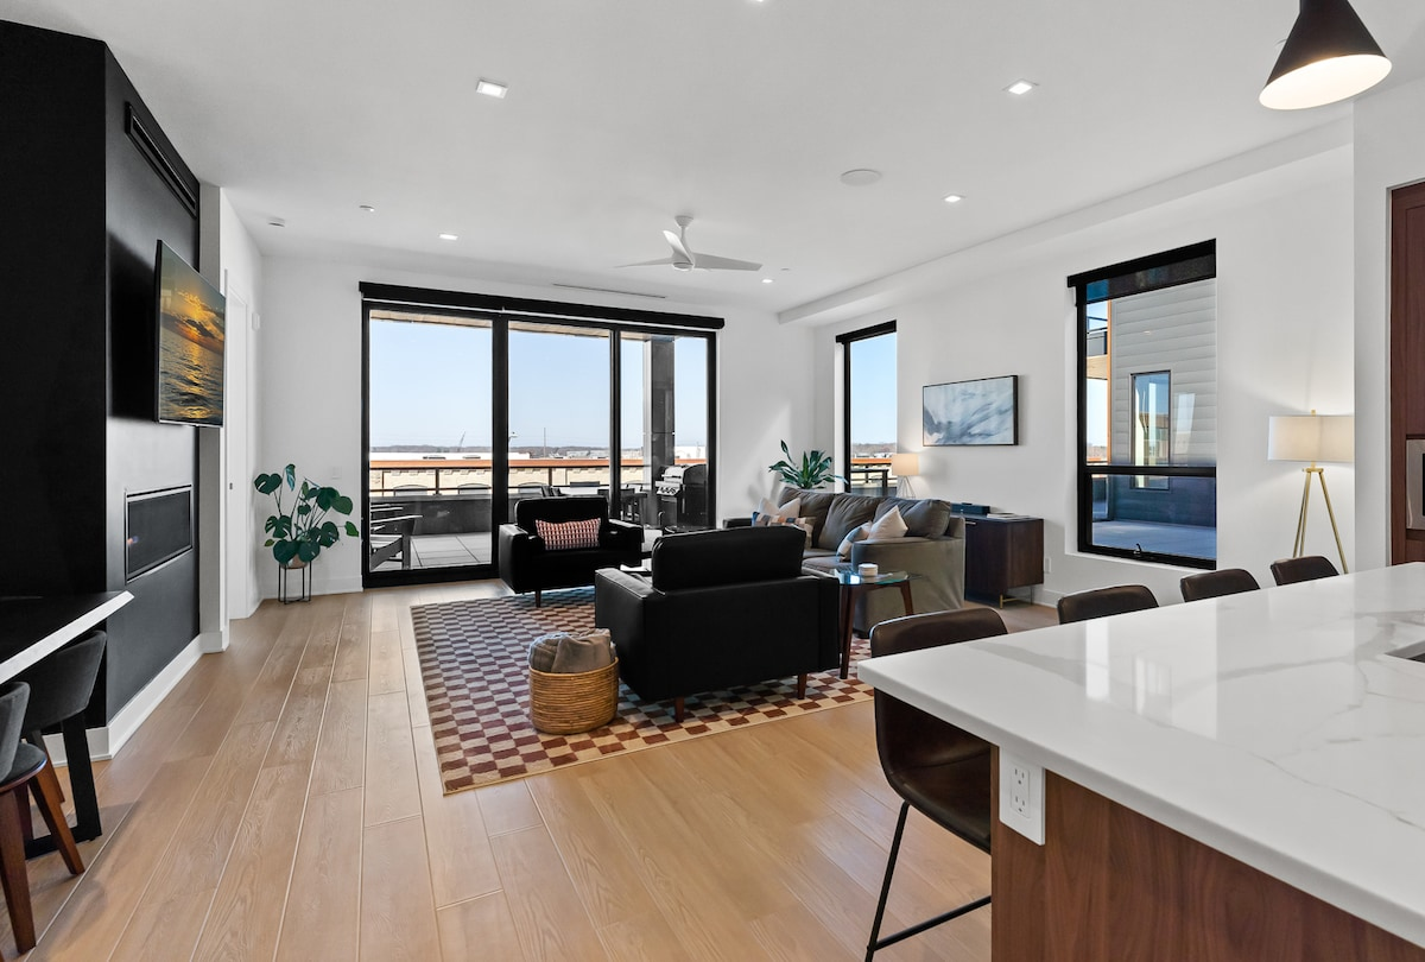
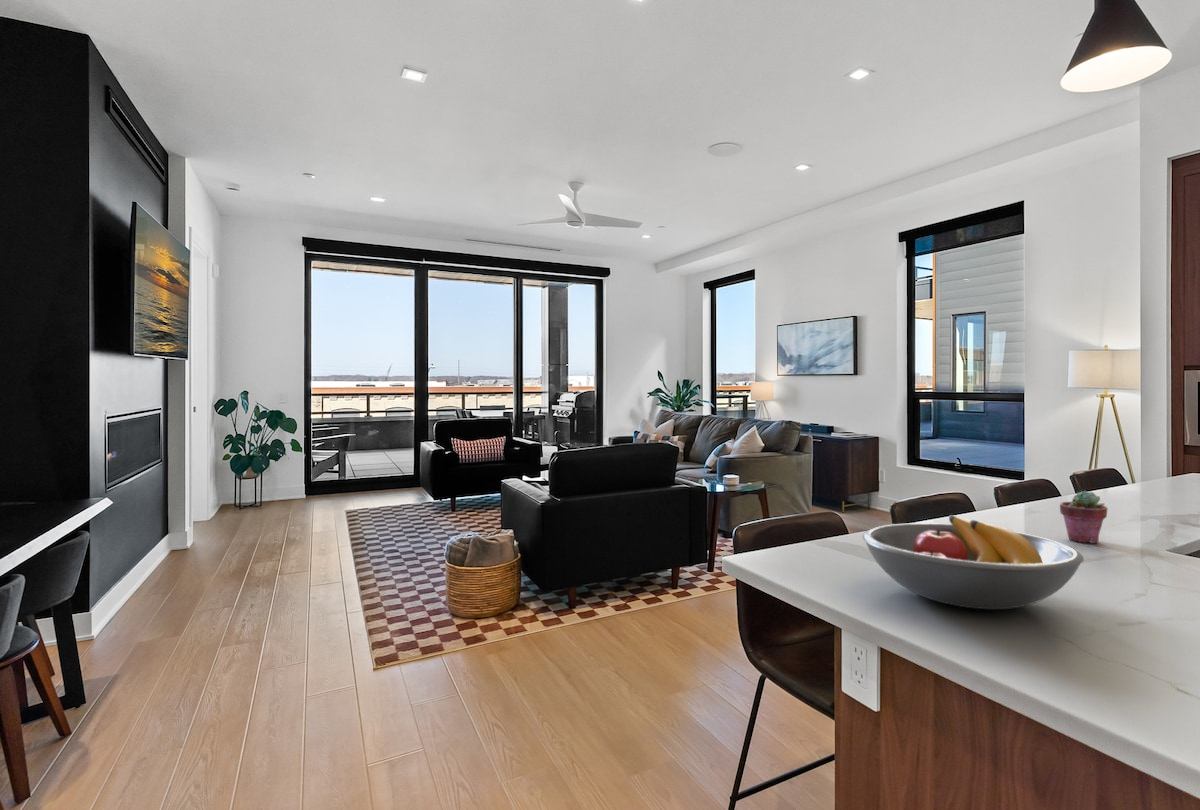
+ potted succulent (1083, 515)
+ fruit bowl (964, 561)
